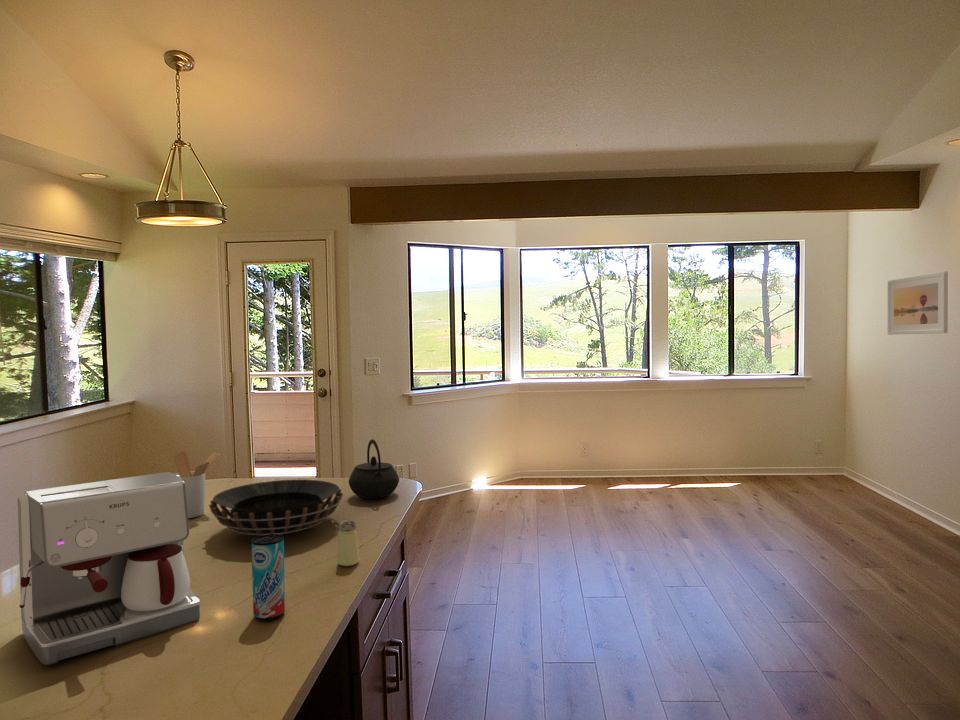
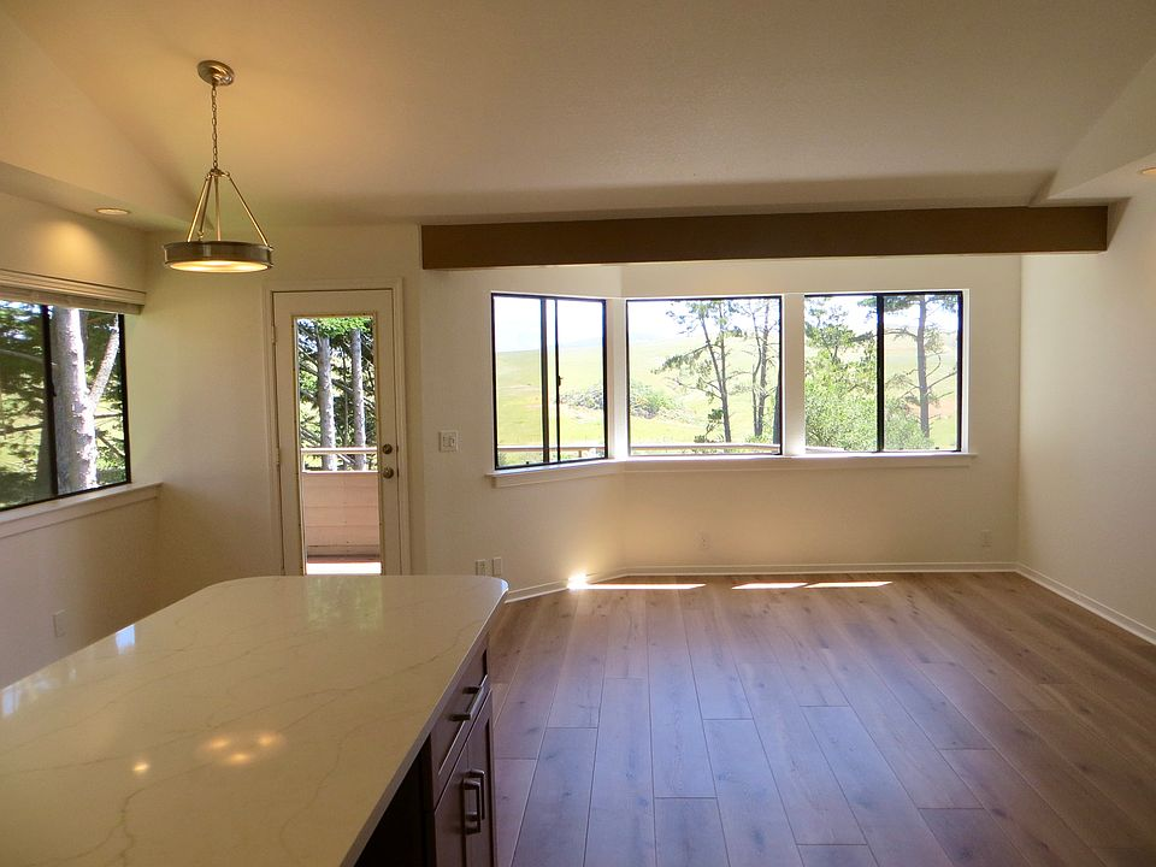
- coffee maker (112, 555)
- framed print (915, 305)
- saltshaker (348, 542)
- beverage can (268, 576)
- decorative bowl (277, 511)
- kettle (372, 466)
- utensil holder (196, 483)
